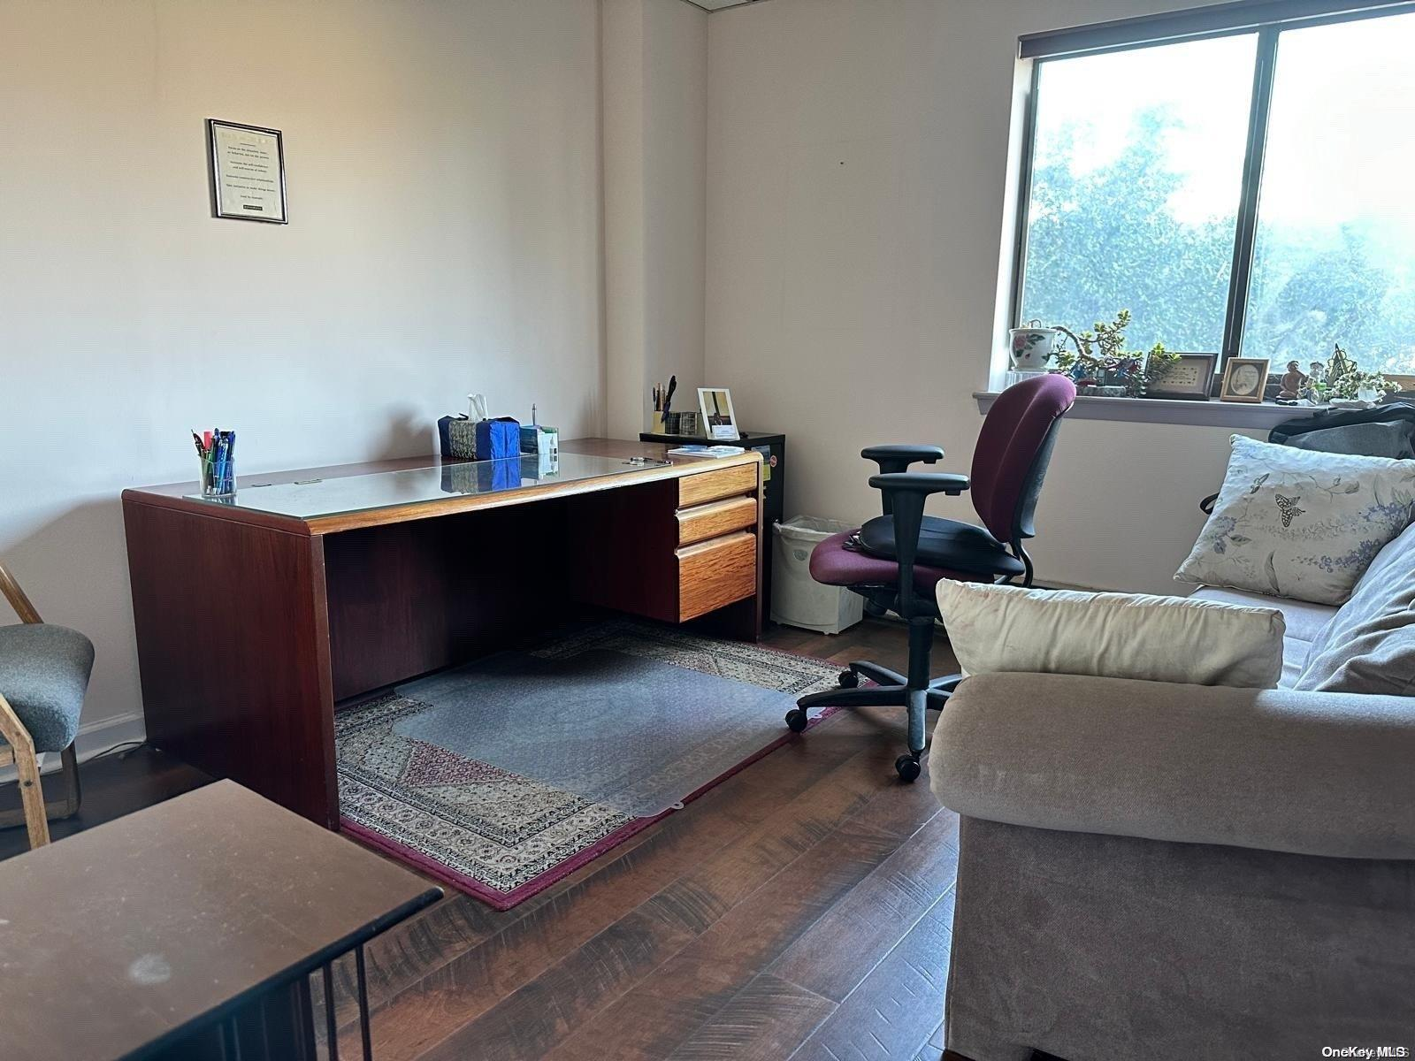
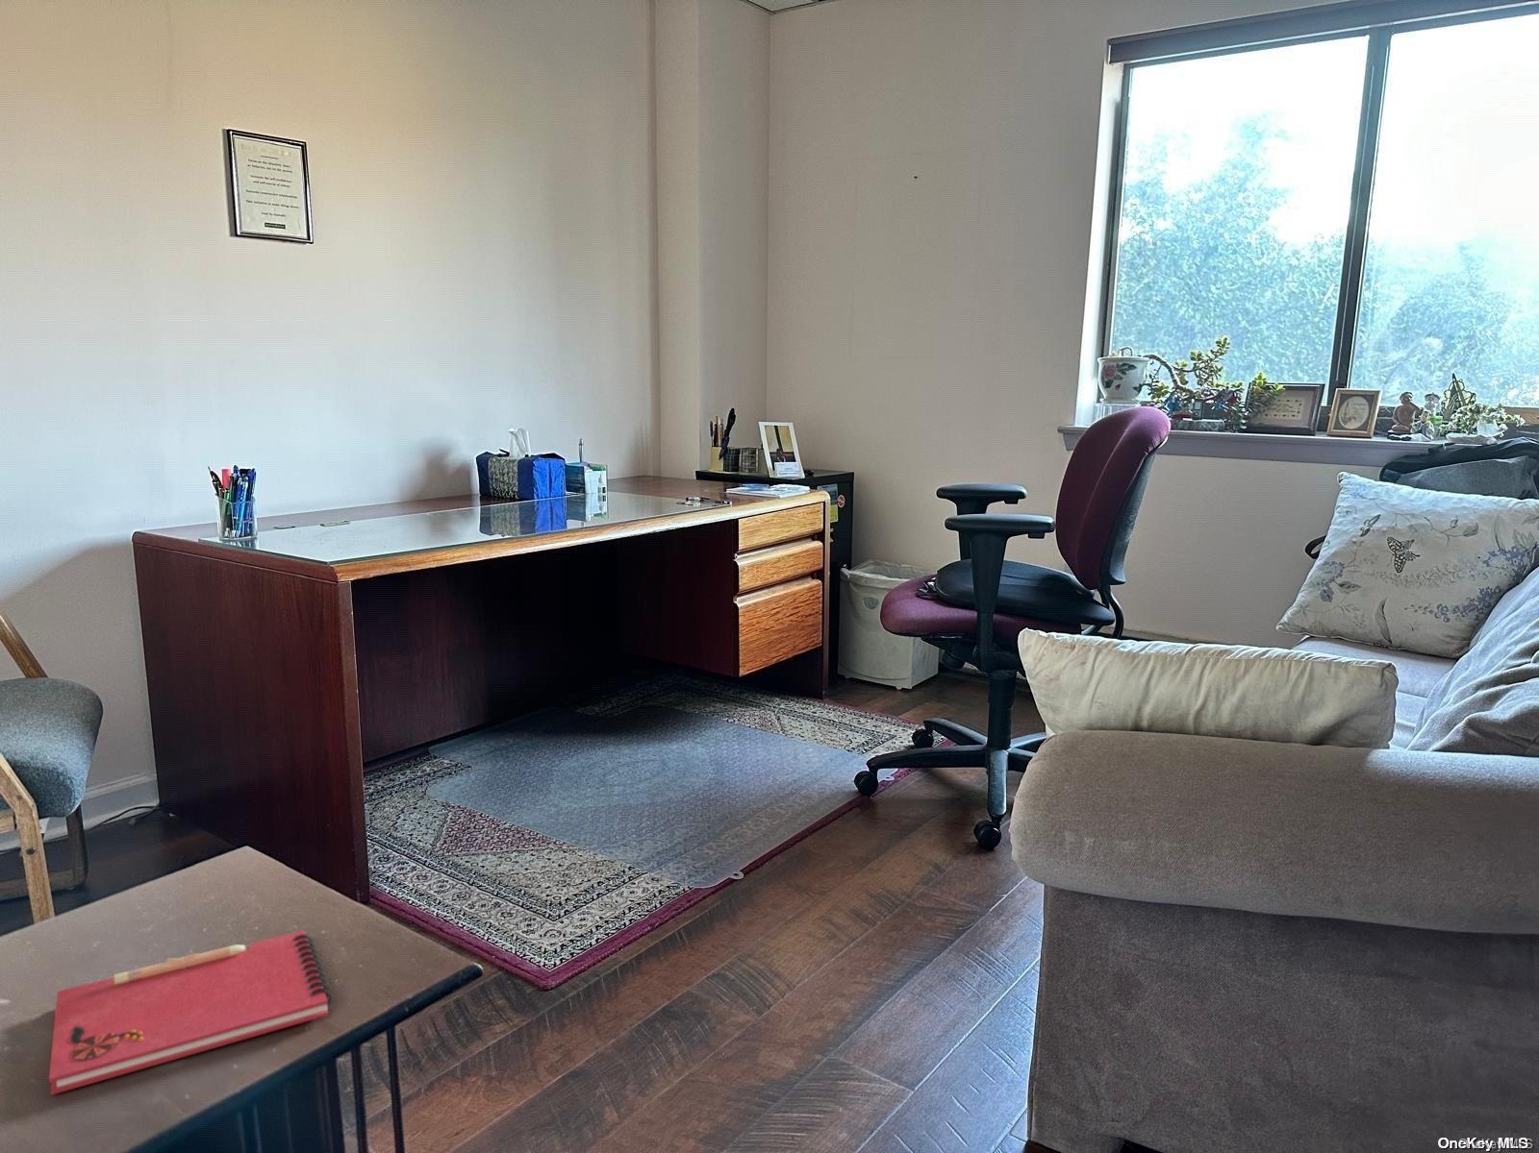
+ notebook (194, 997)
